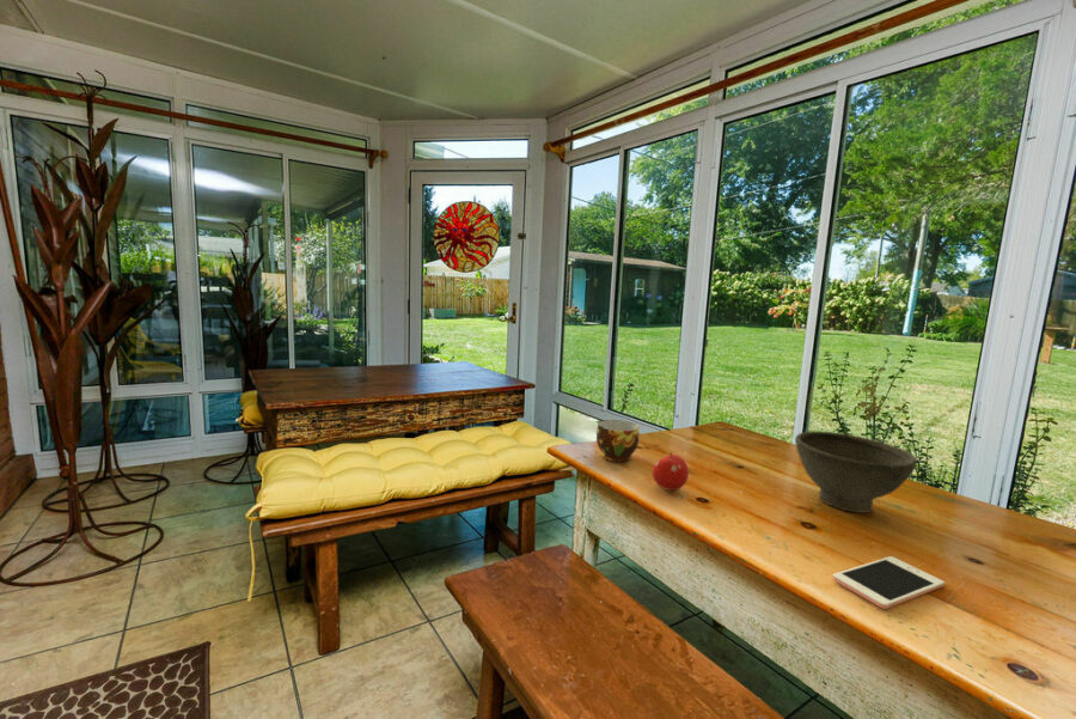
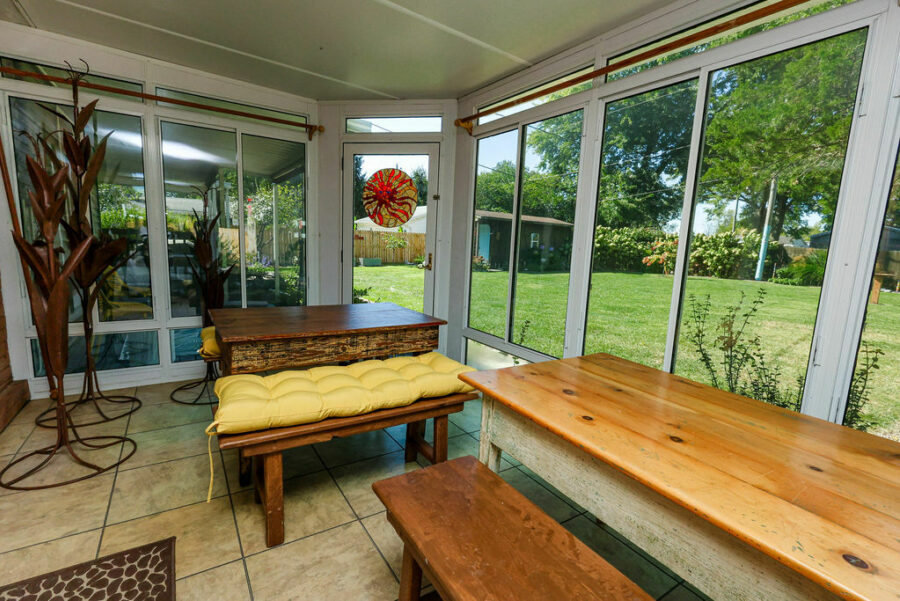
- bowl (849, 474)
- cup (615, 440)
- fruit (670, 470)
- cell phone (888, 580)
